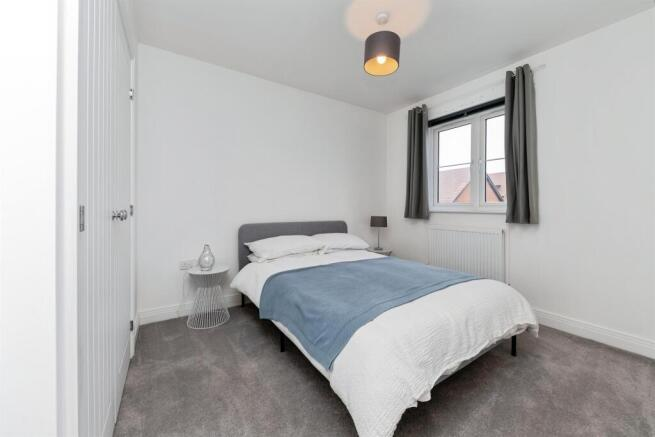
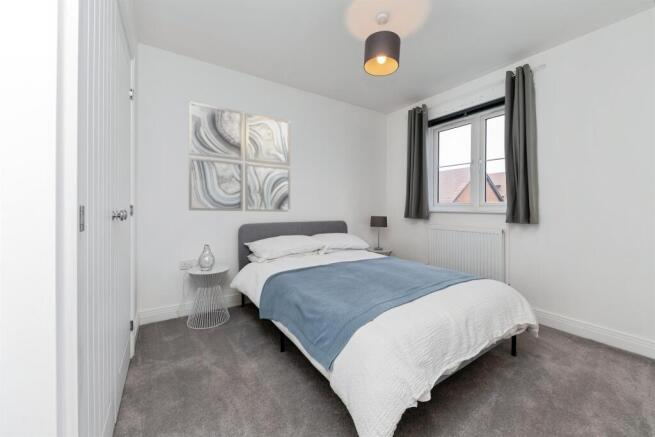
+ wall art (245, 160)
